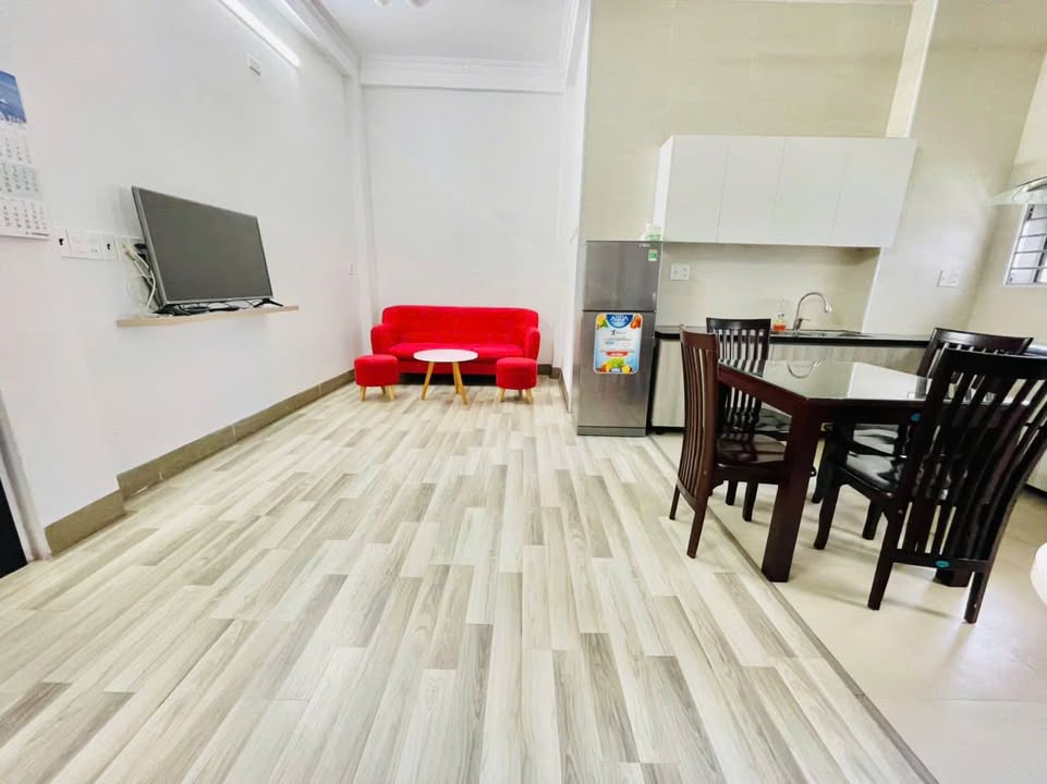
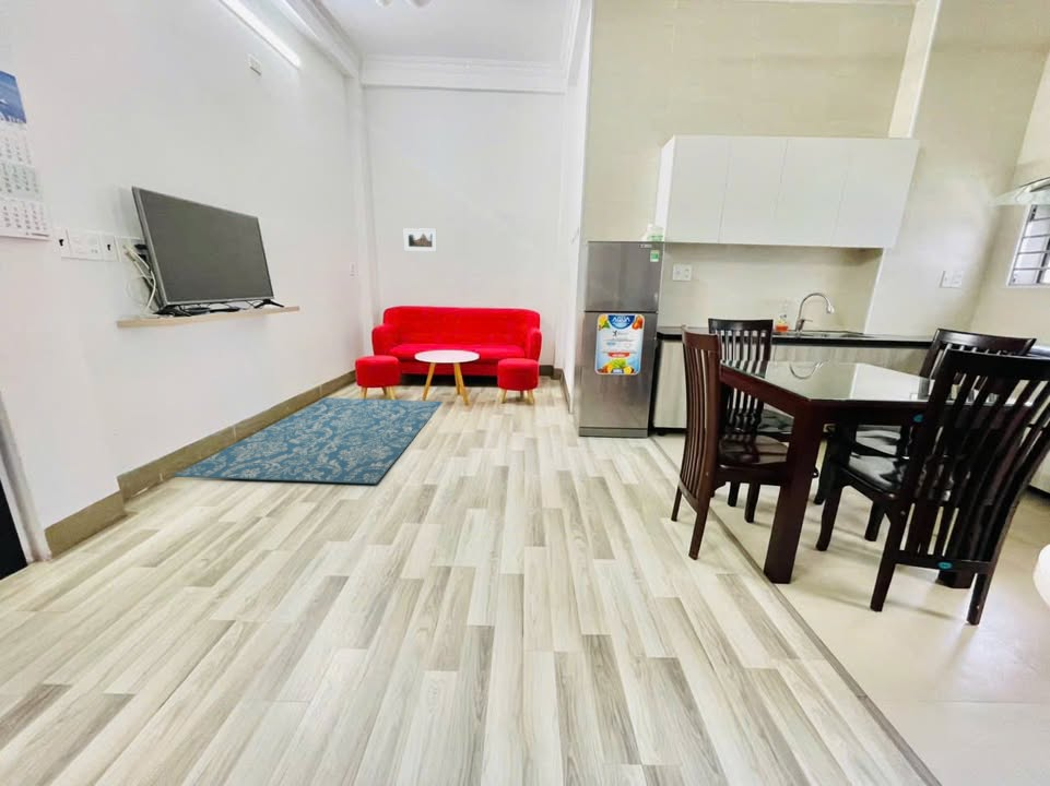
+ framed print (420, 239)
+ rug (343, 428)
